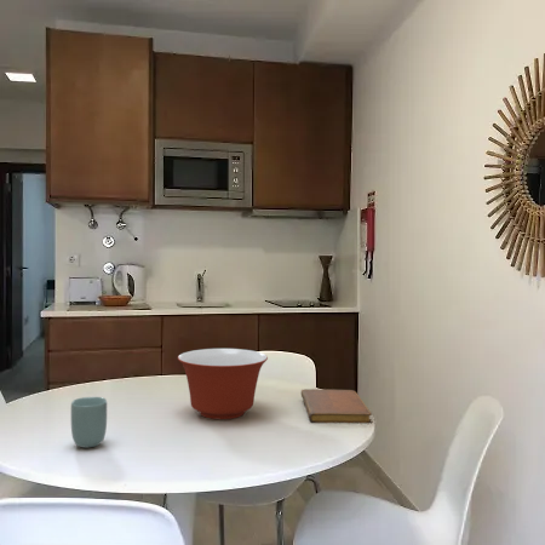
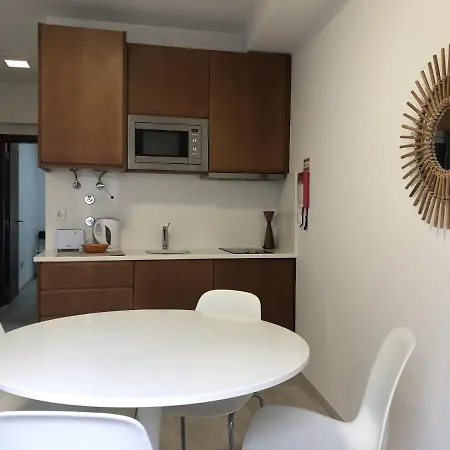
- notebook (333, 405)
- mixing bowl (222, 384)
- cup (88, 423)
